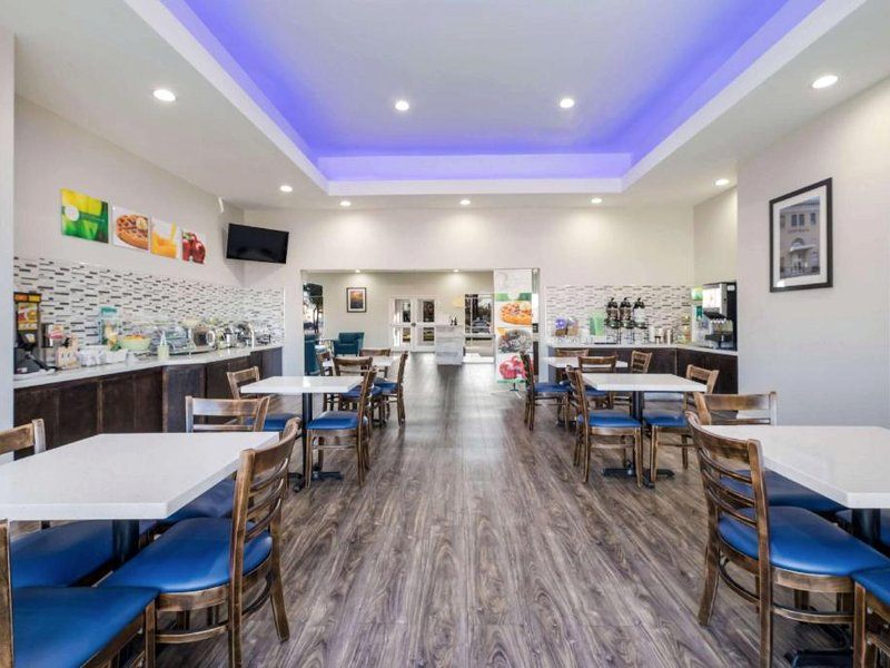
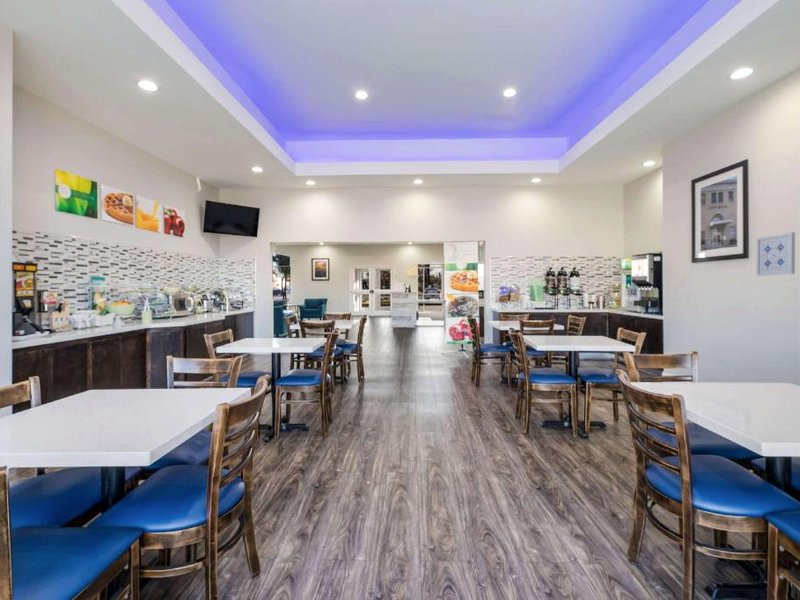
+ wall art (774, 255)
